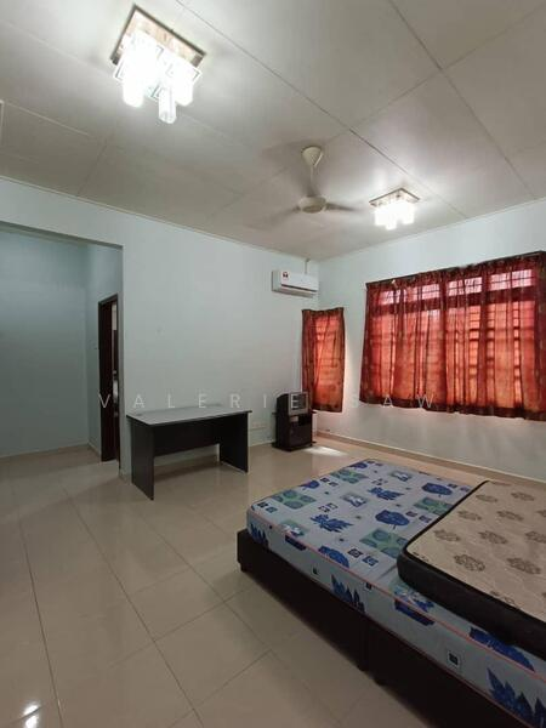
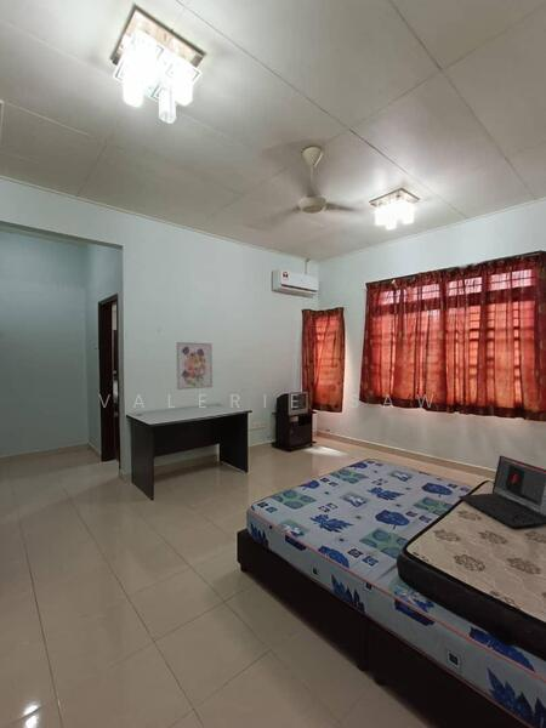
+ wall art (194, 365)
+ laptop (506, 488)
